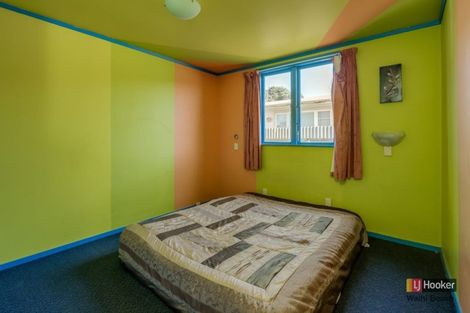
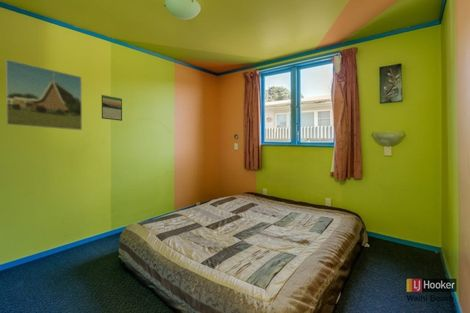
+ calendar (112, 107)
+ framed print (47, 98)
